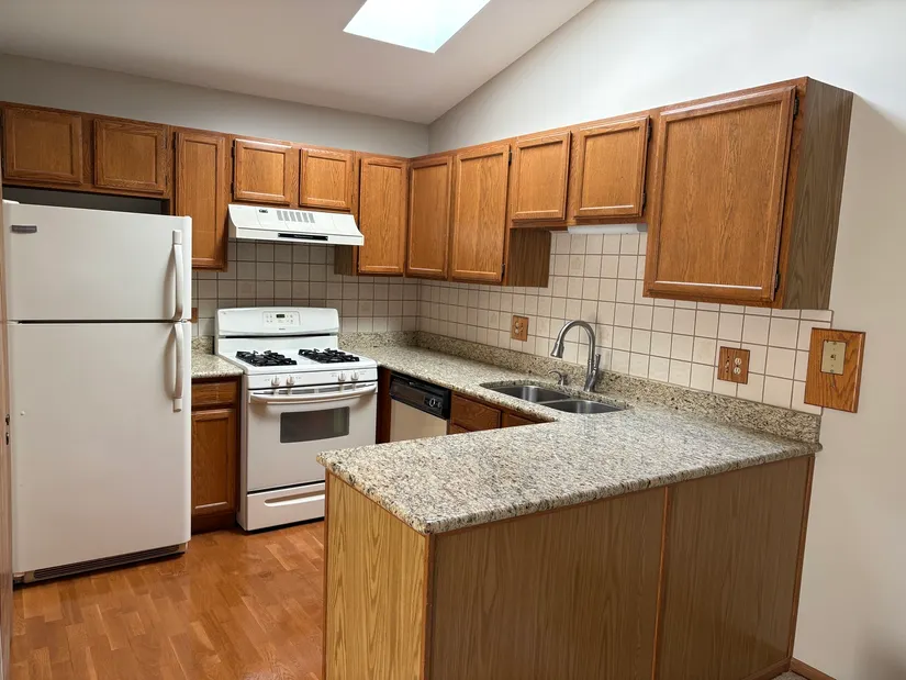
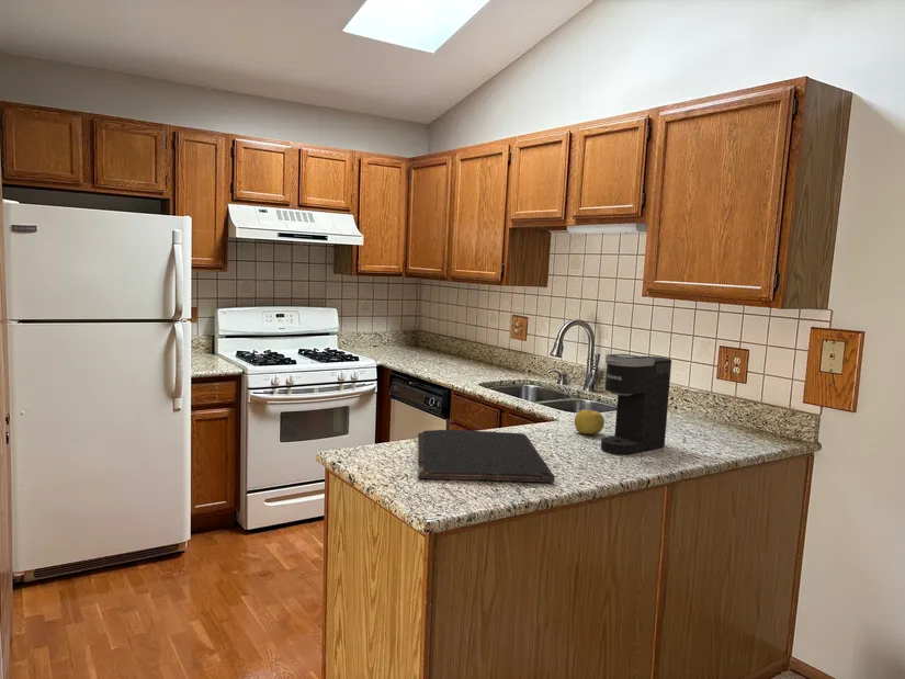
+ coffee maker (635, 401)
+ cutting board (478, 452)
+ fruit (589, 421)
